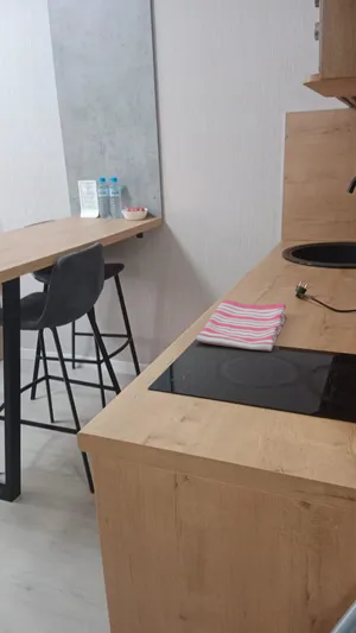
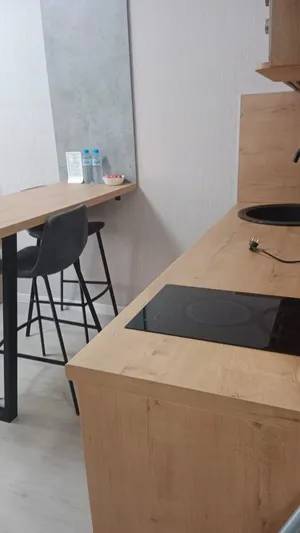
- dish towel (243, 322)
